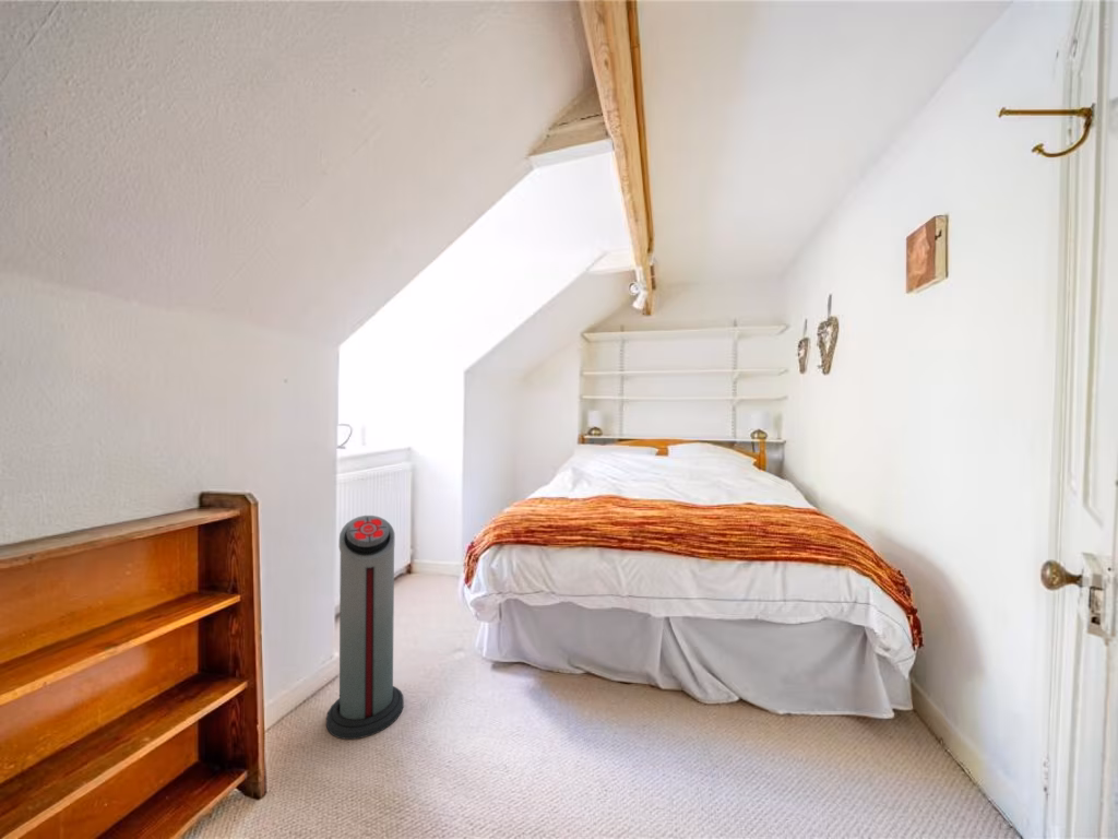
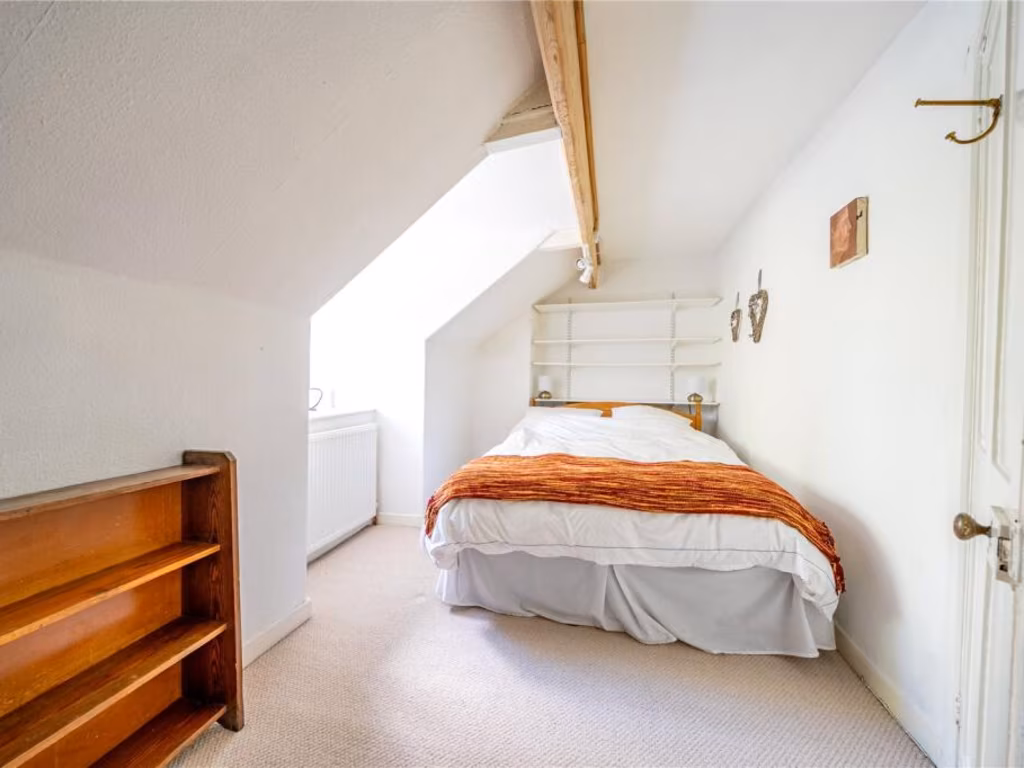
- air purifier (367, 615)
